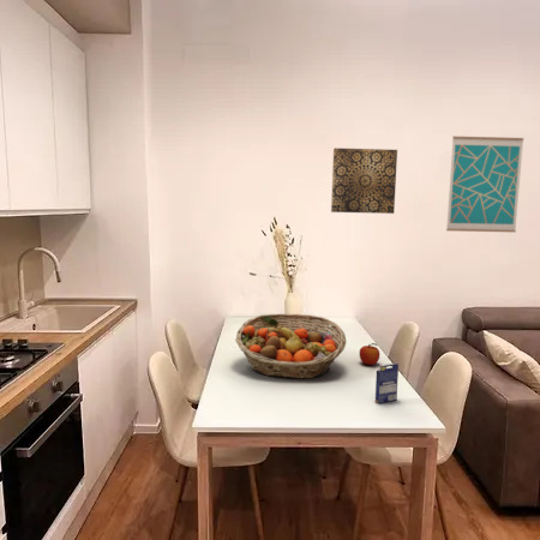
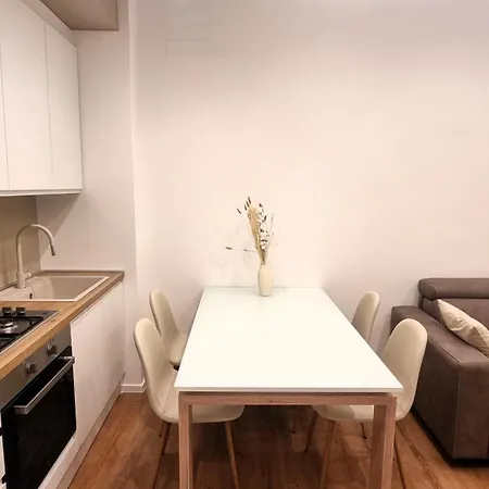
- wall art (364, 181)
- wall art (484, 185)
- fruit basket (290, 344)
- small box (386, 382)
- fruit (368, 353)
